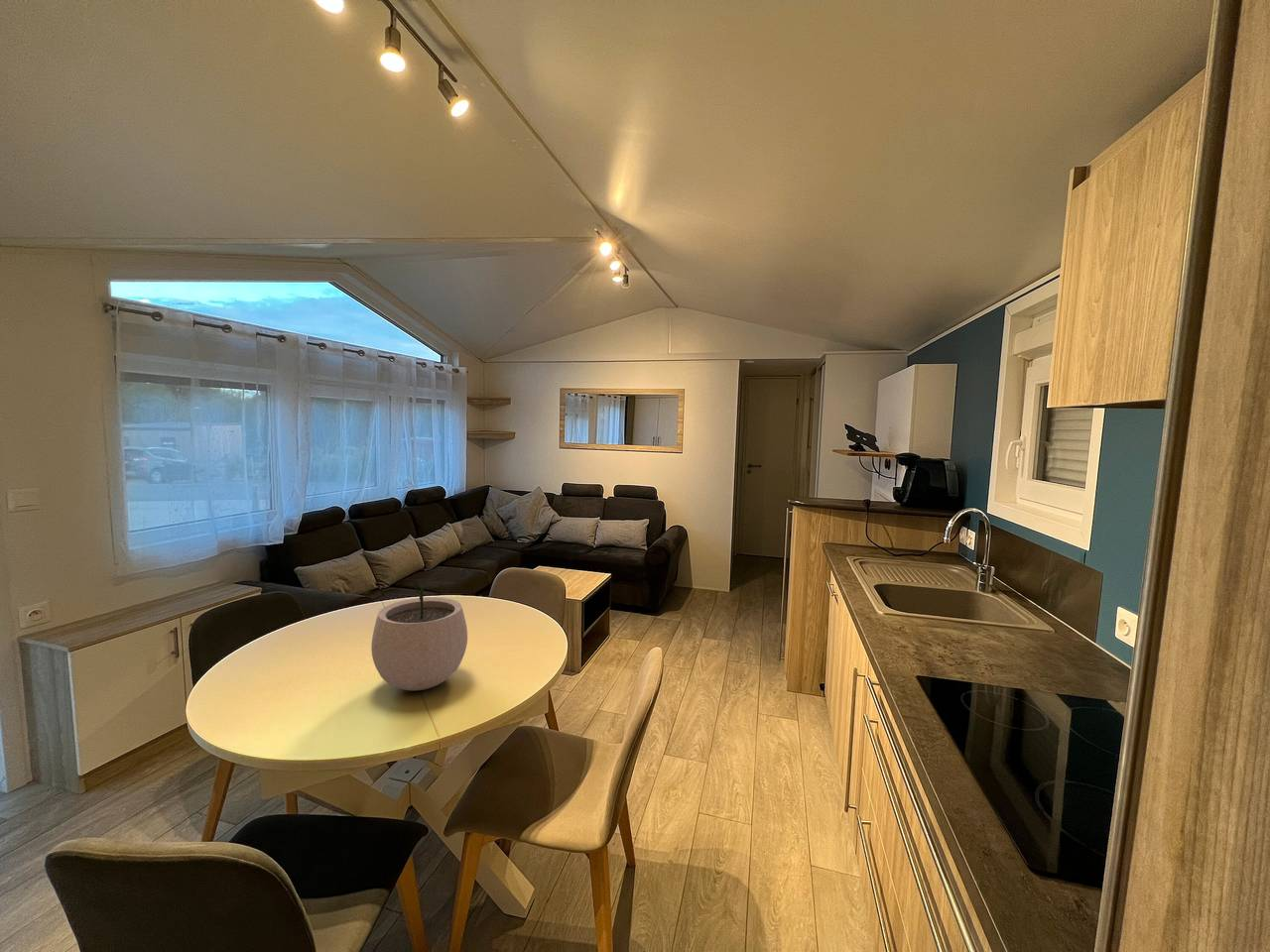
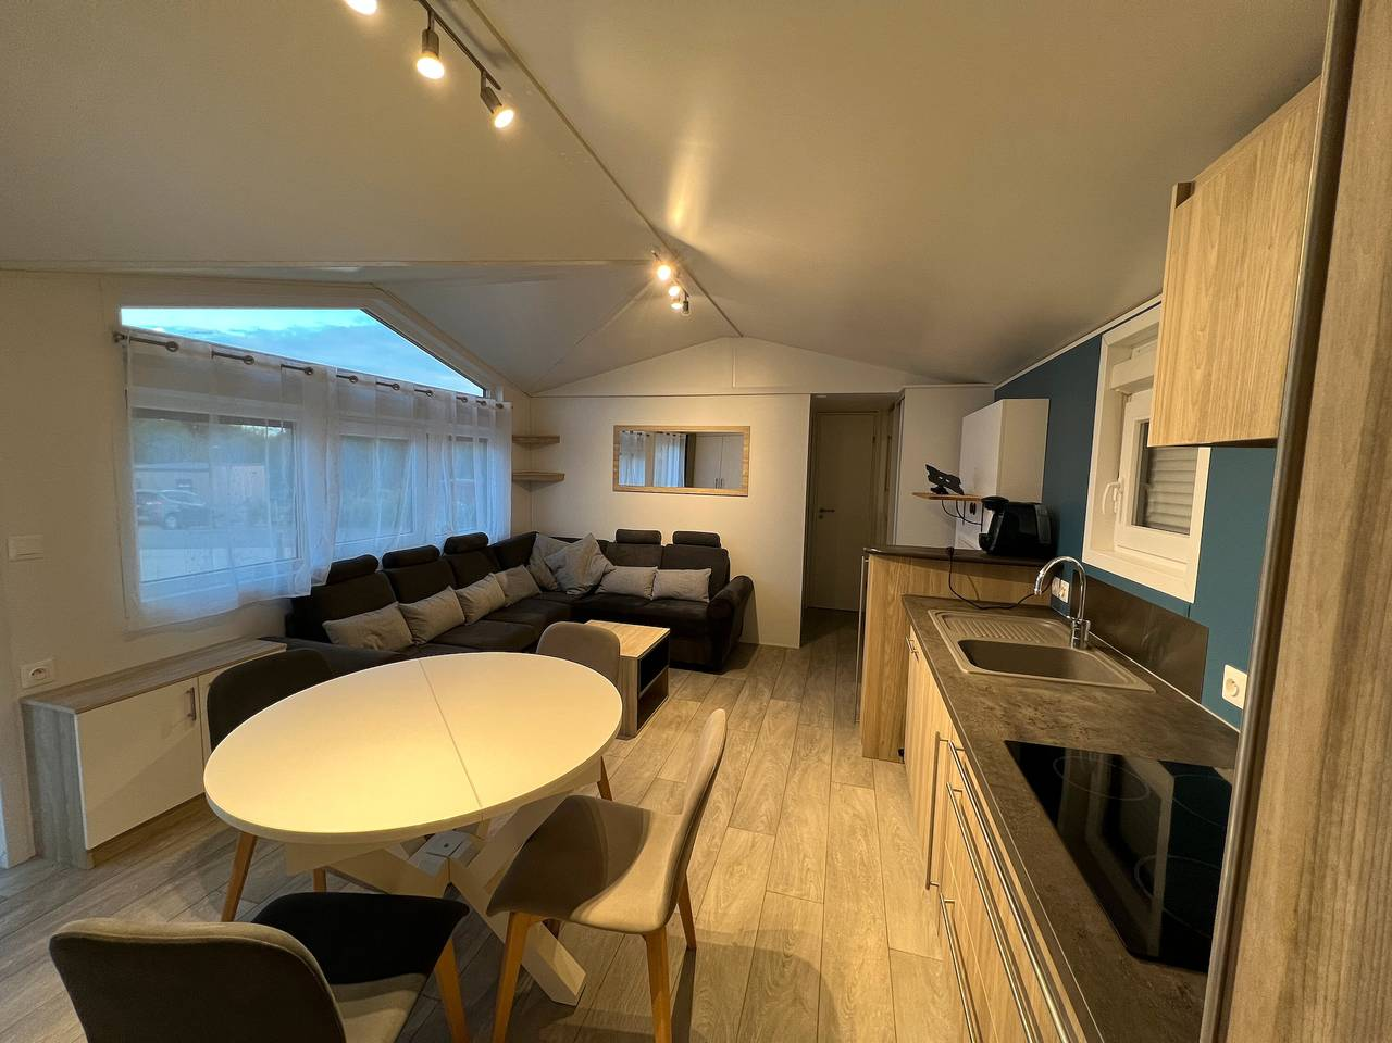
- plant pot (421, 630)
